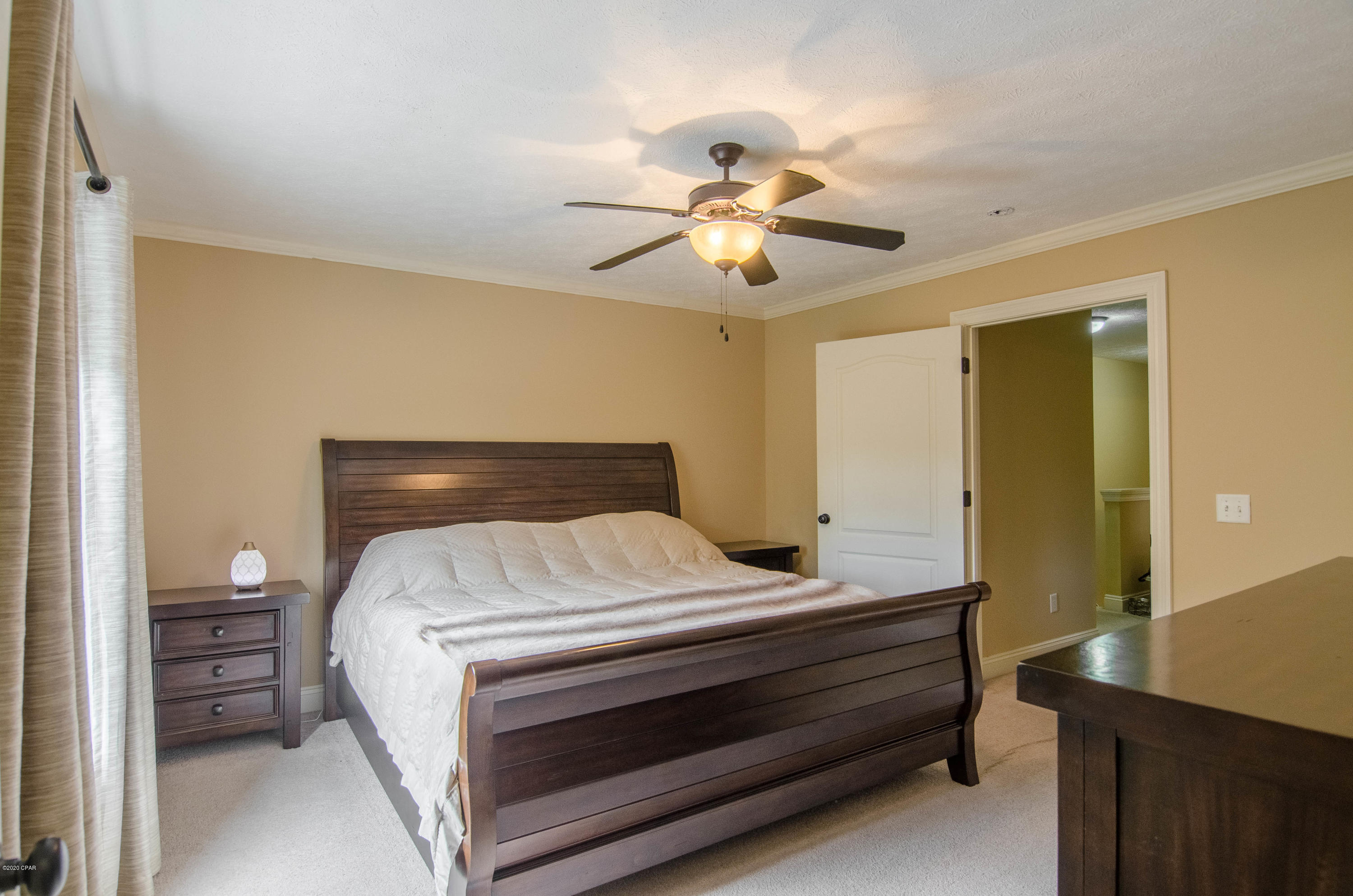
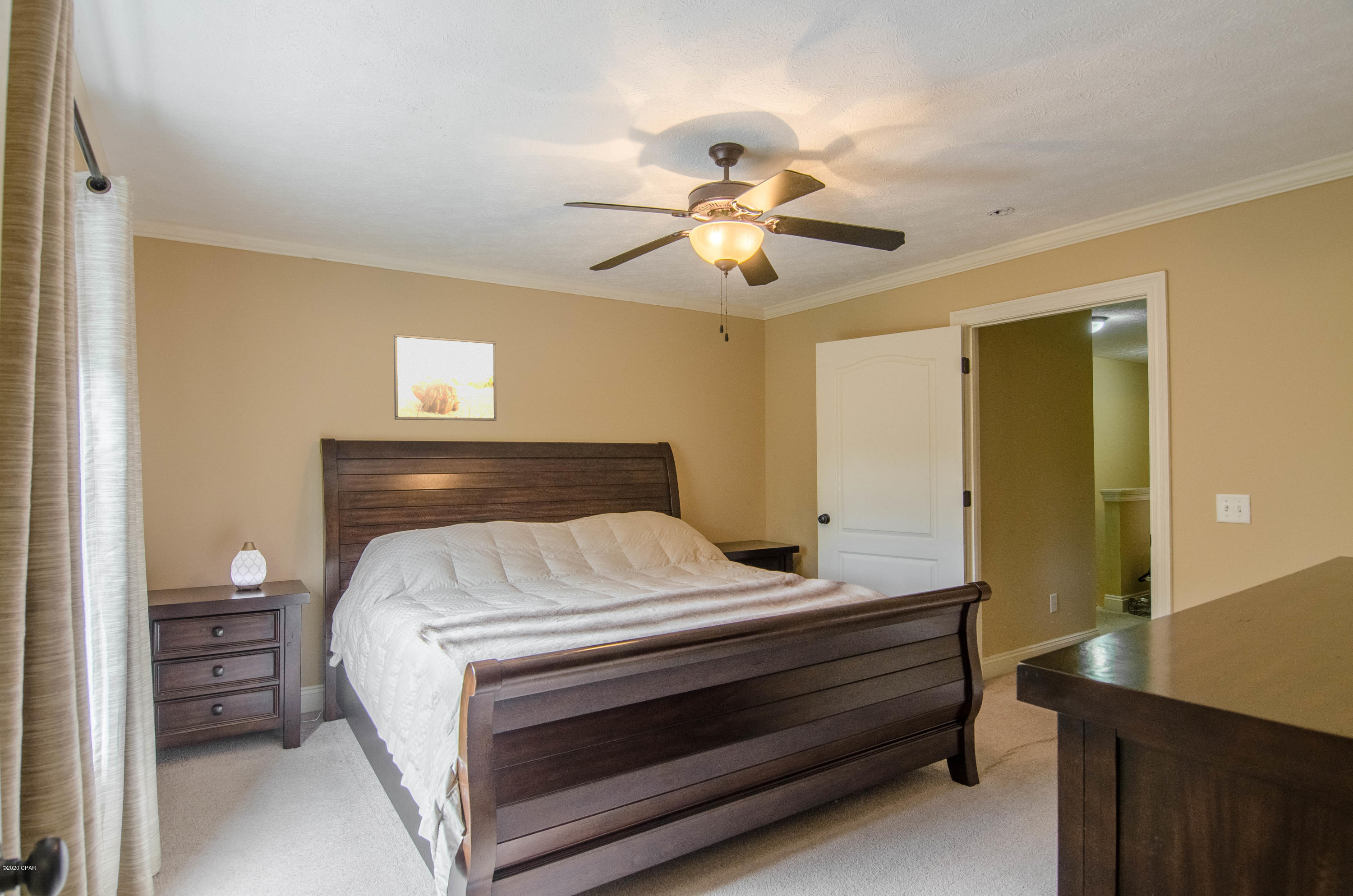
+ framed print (447, 379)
